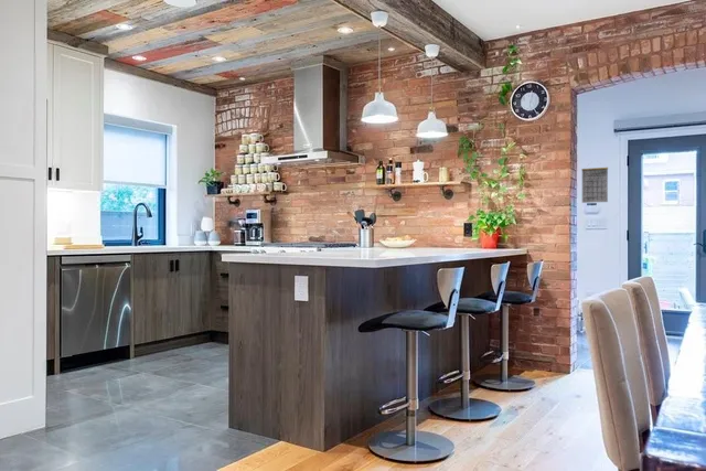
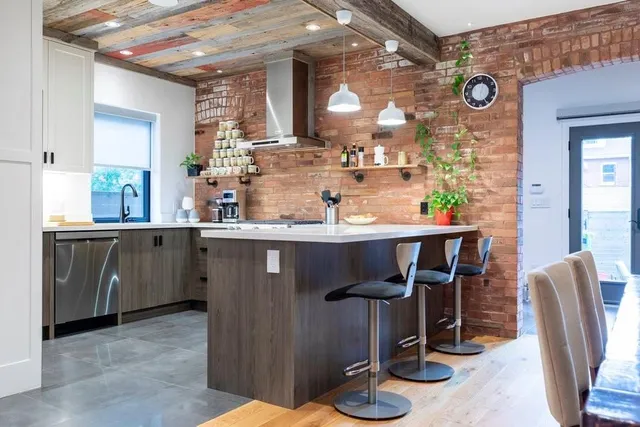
- calendar (595, 181)
